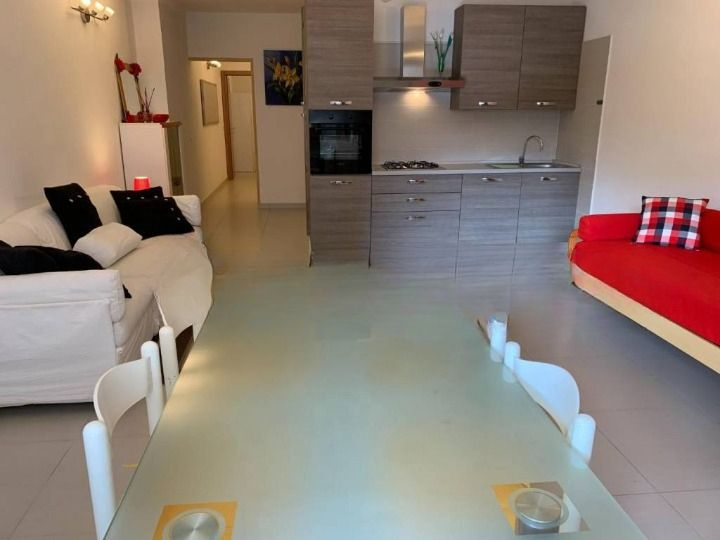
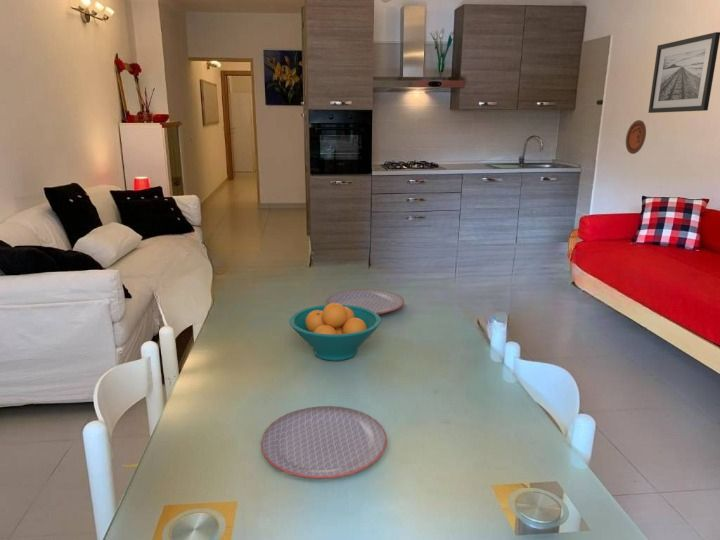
+ fruit bowl (335, 328)
+ plate (365, 303)
+ decorative plate (636, 137)
+ wall art (681, 76)
+ plate (324, 441)
